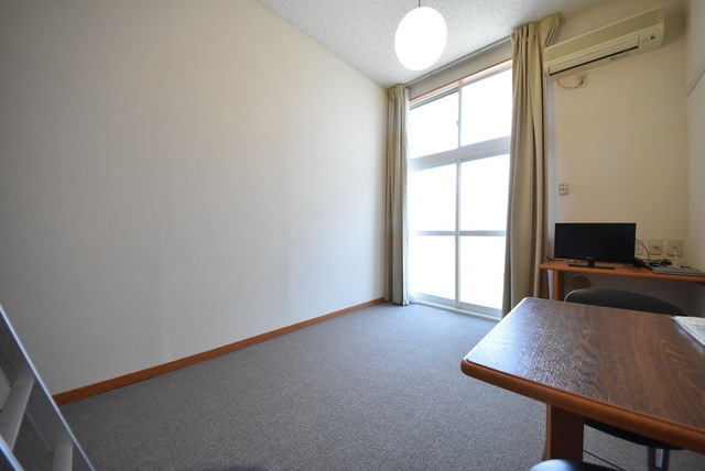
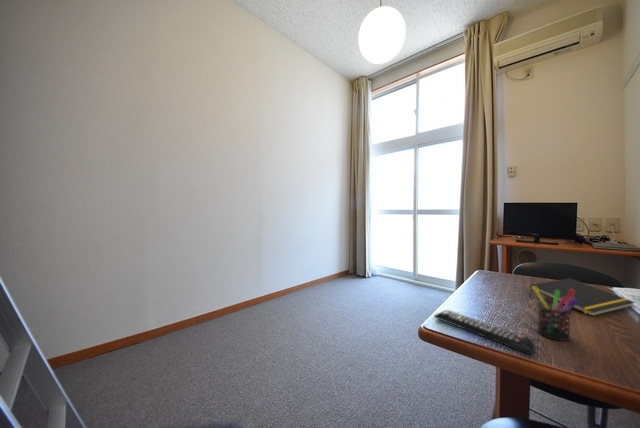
+ pen holder (556, 310)
+ remote control (478, 328)
+ notepad (579, 294)
